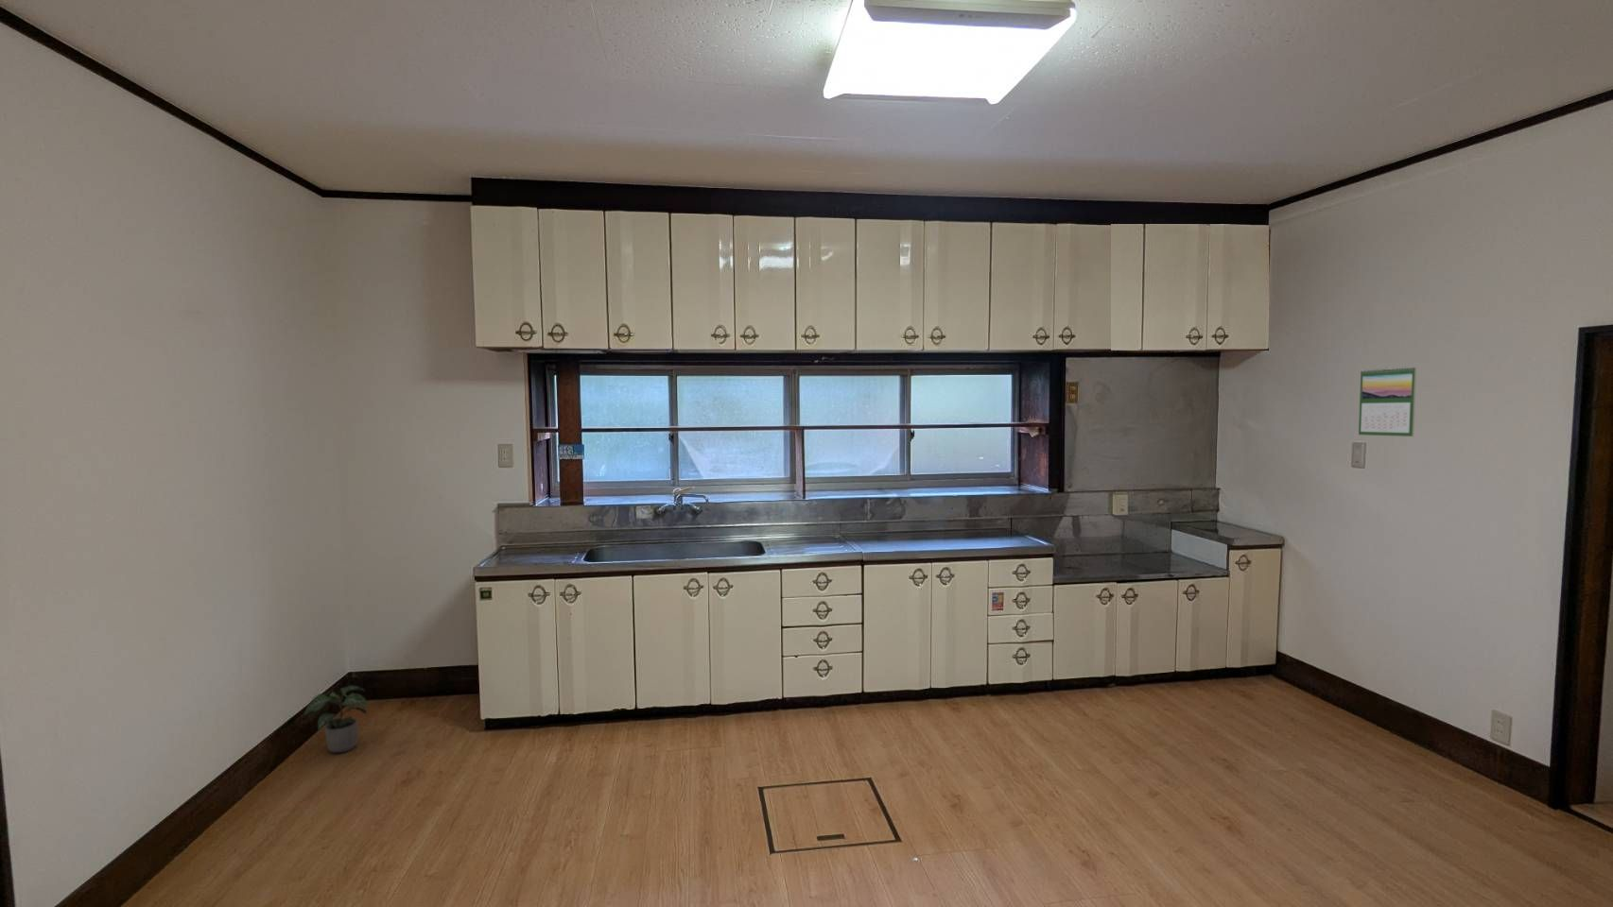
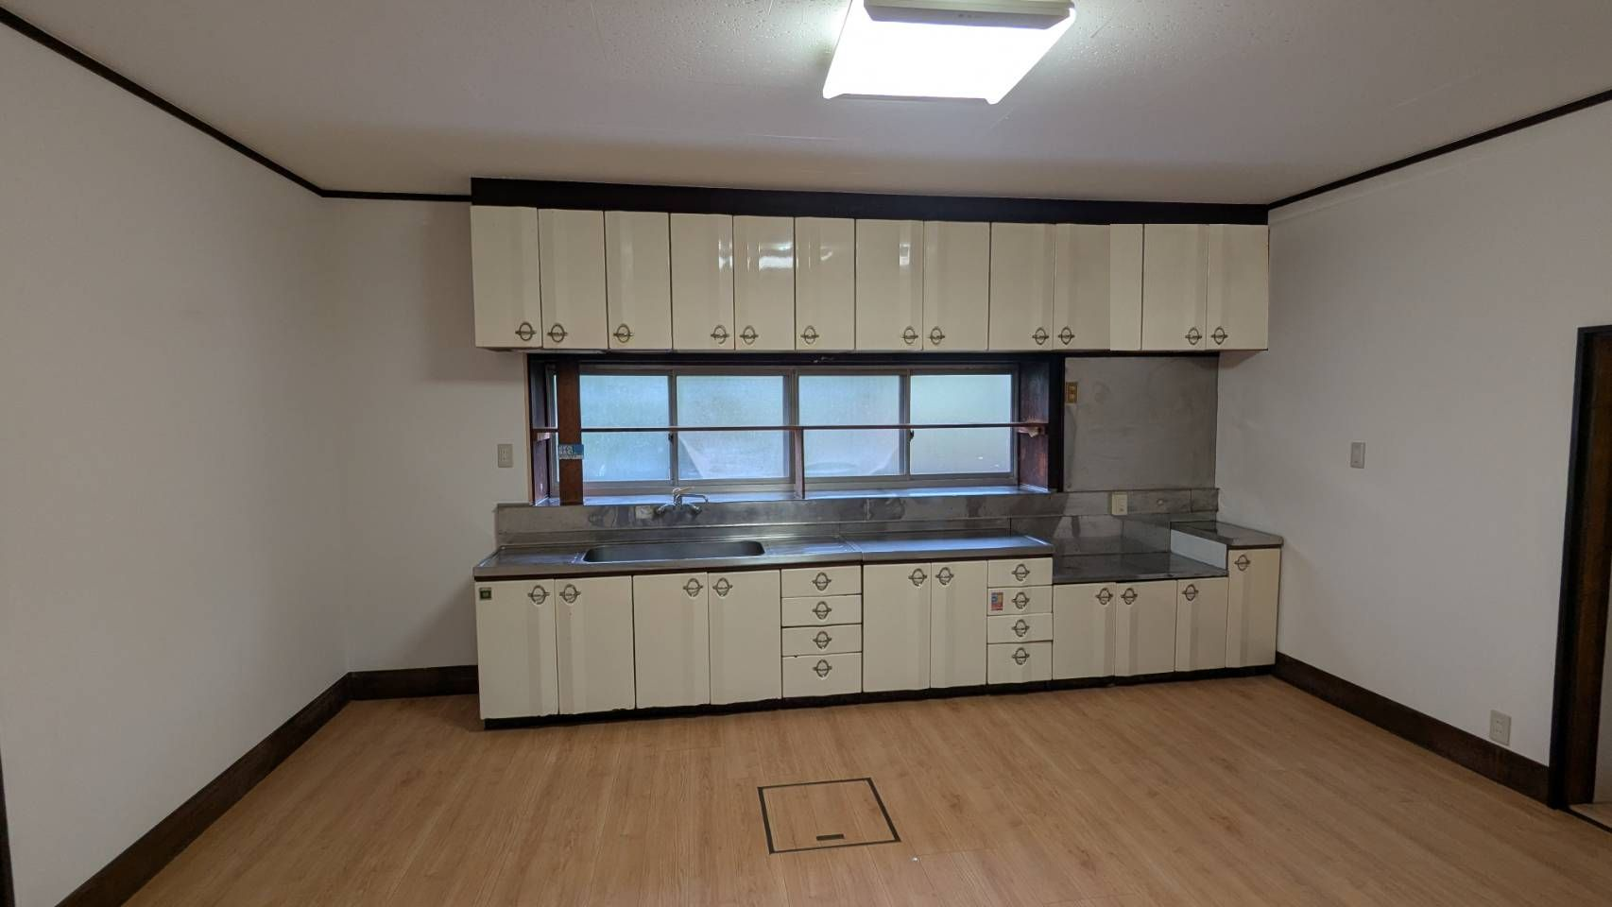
- potted plant (339, 719)
- calendar (1386, 401)
